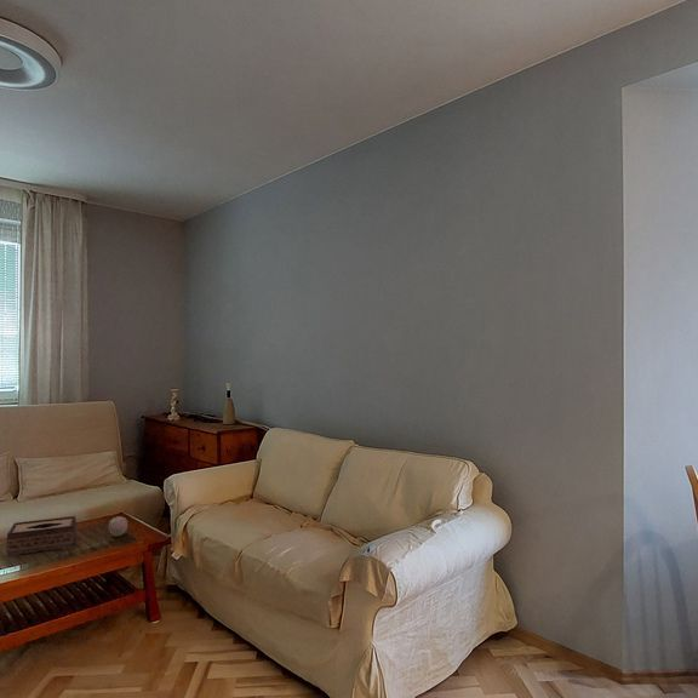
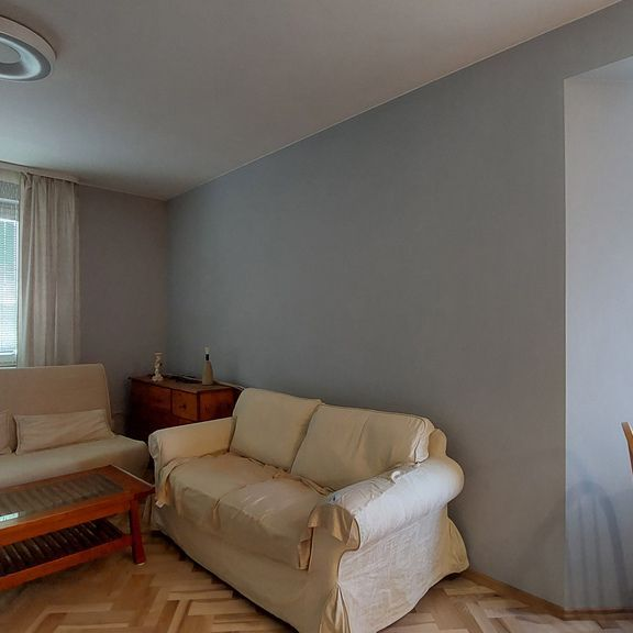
- apple (118, 525)
- tissue box (42, 534)
